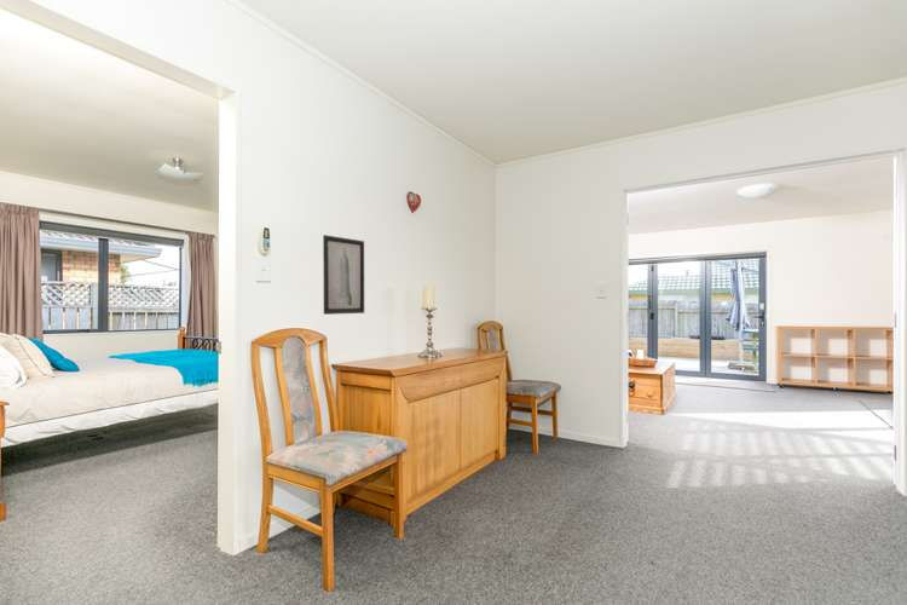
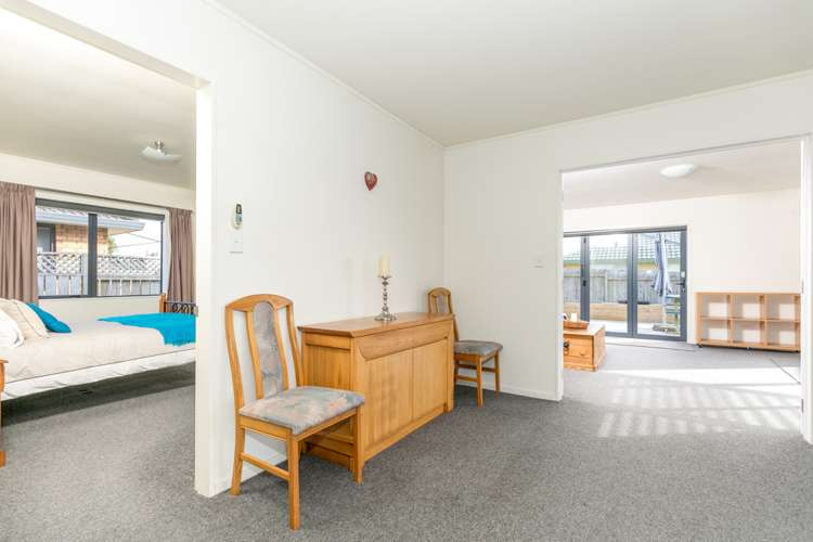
- wall art (345, 276)
